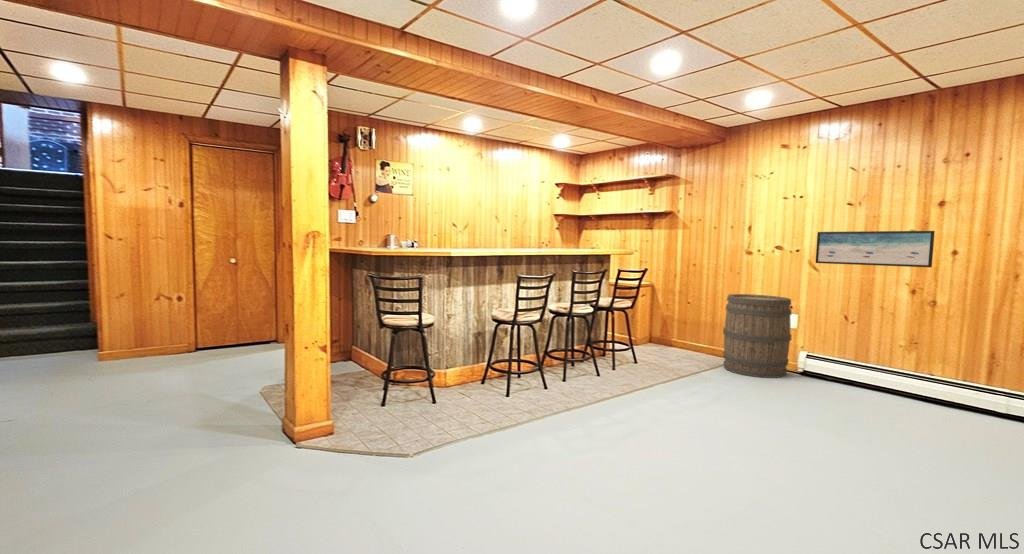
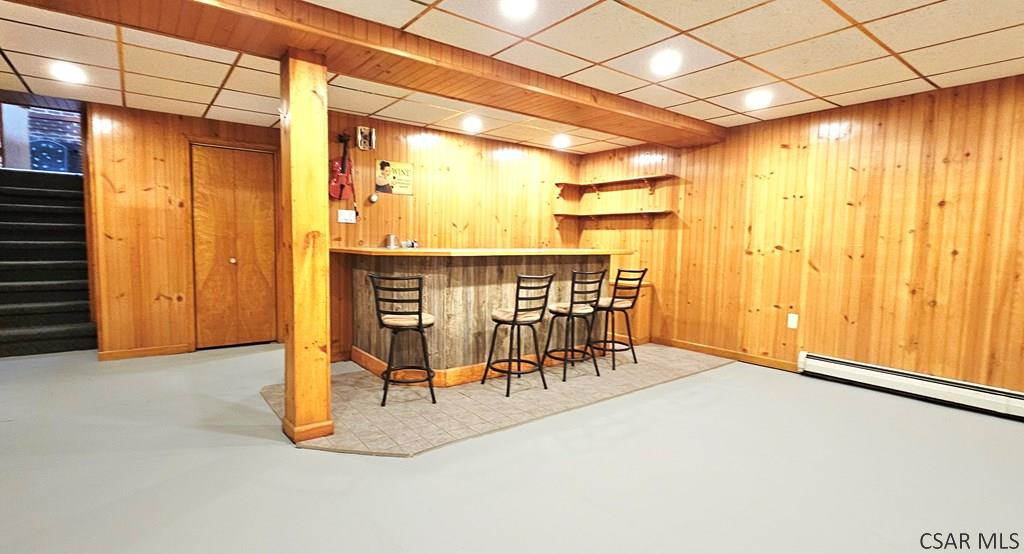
- wooden barrel (756, 333)
- wall art (870, 248)
